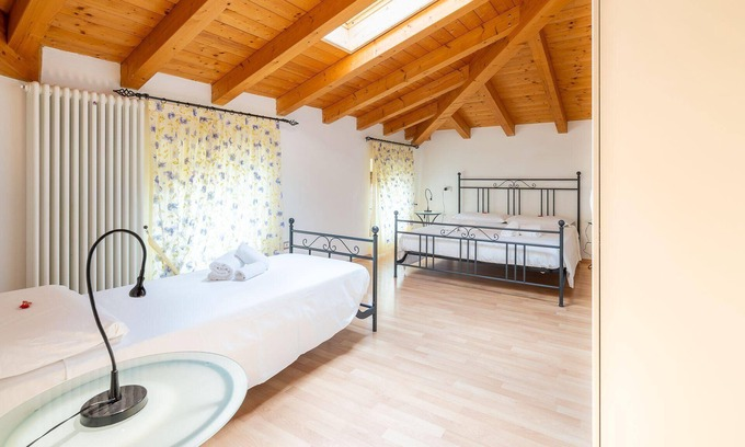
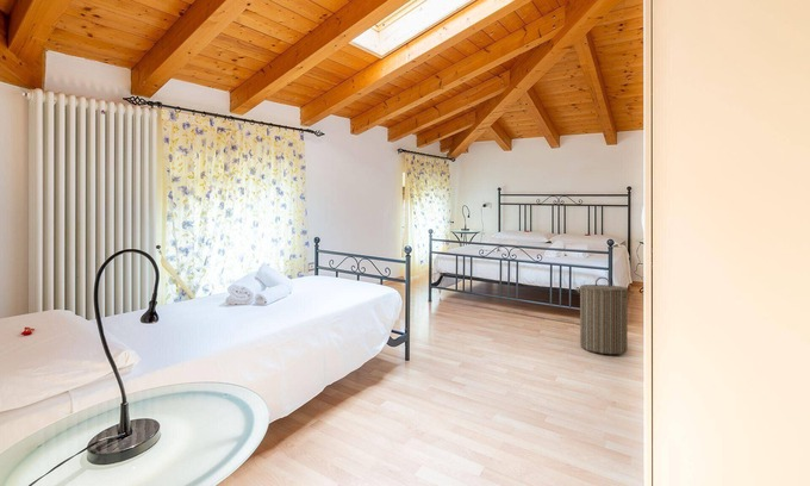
+ laundry hamper (603, 312)
